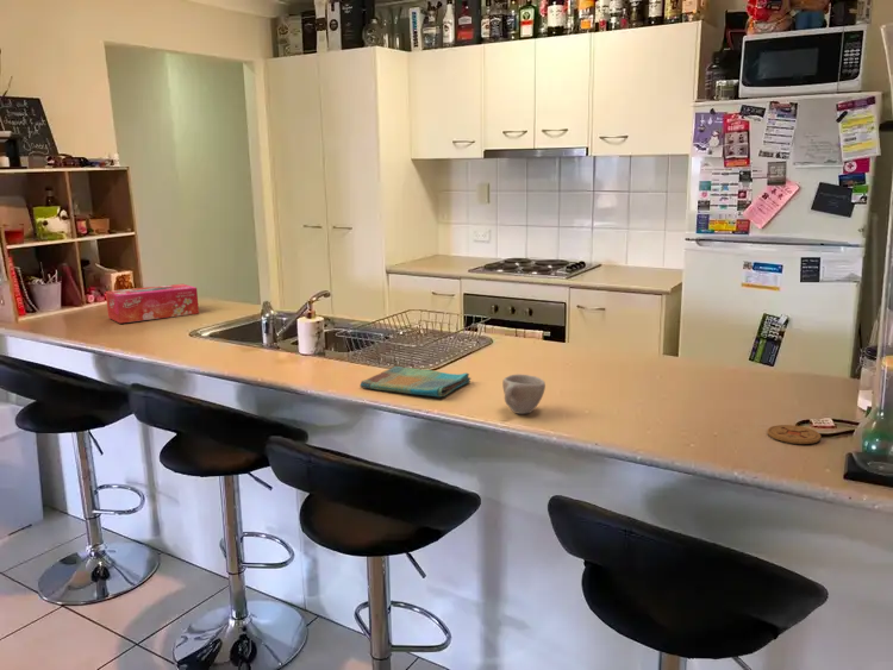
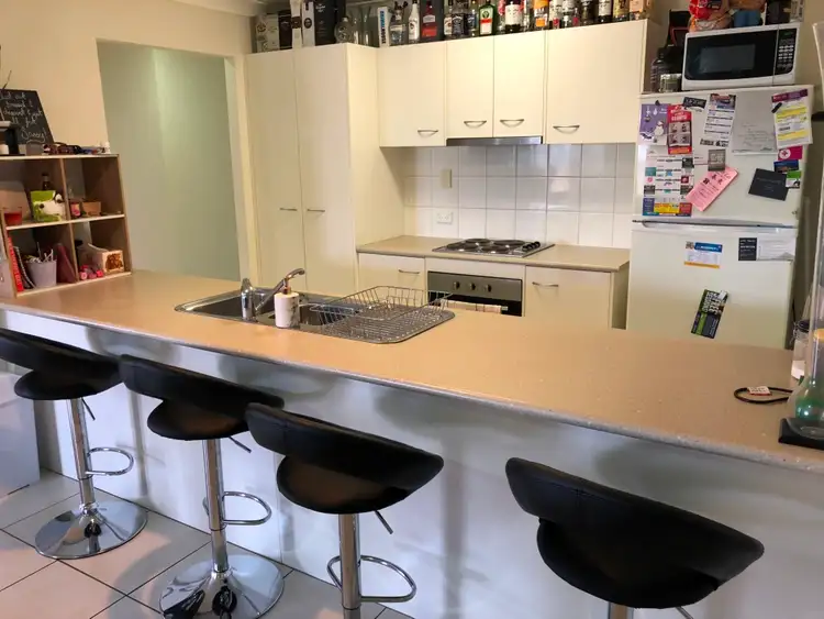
- dish towel (416, 380)
- cup (520, 396)
- tissue box (152, 302)
- coaster (793, 433)
